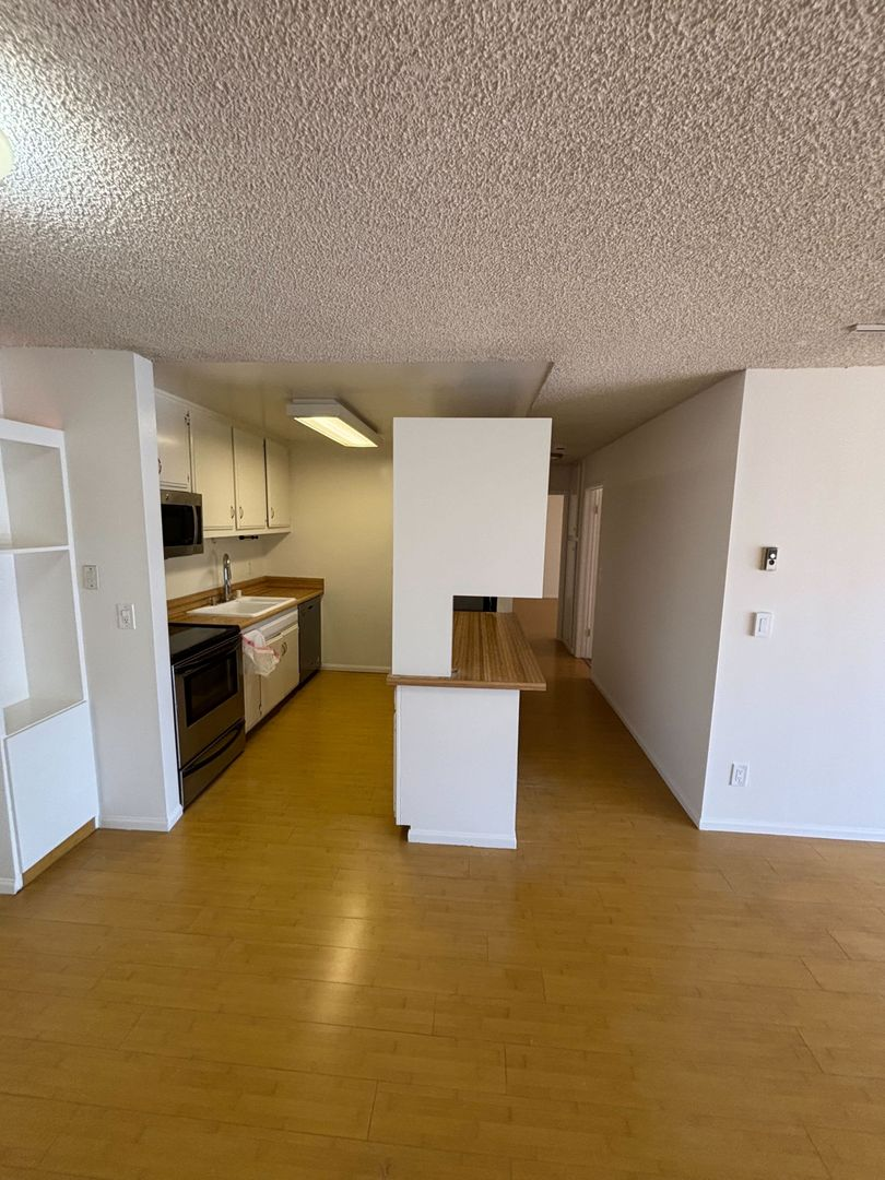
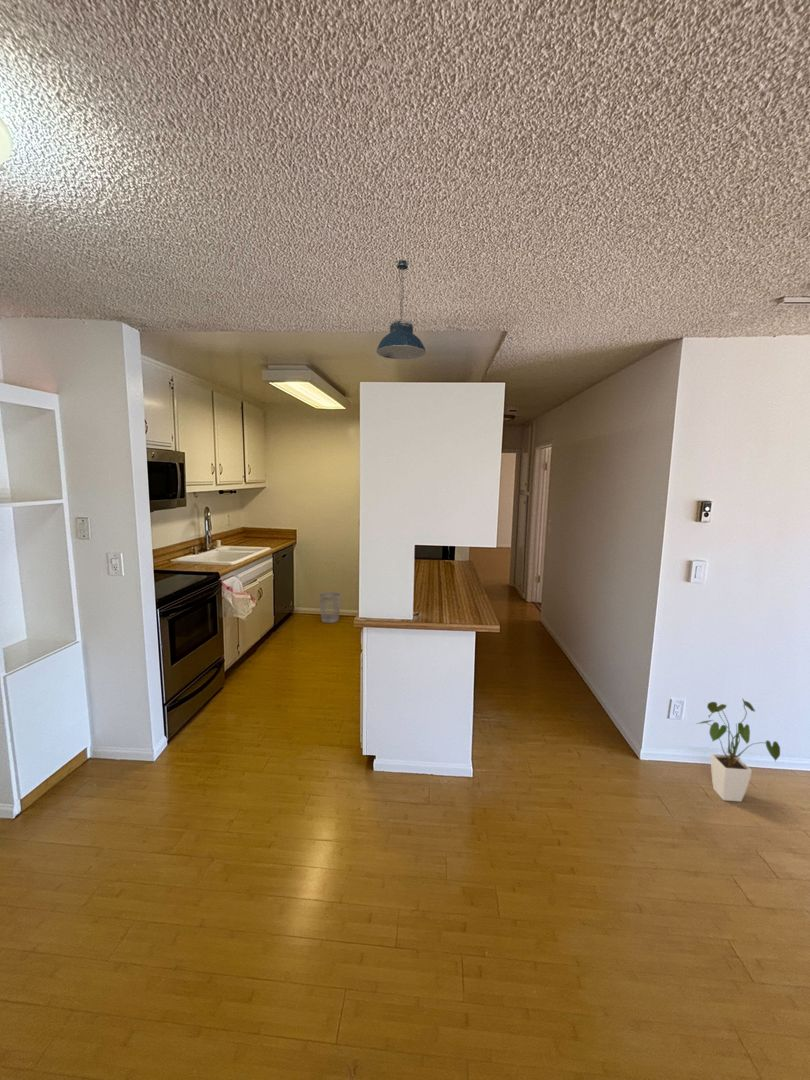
+ house plant (739, 753)
+ wastebasket (330, 607)
+ pendant light (402, 308)
